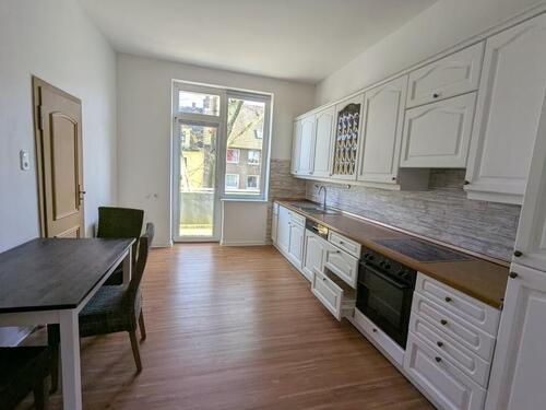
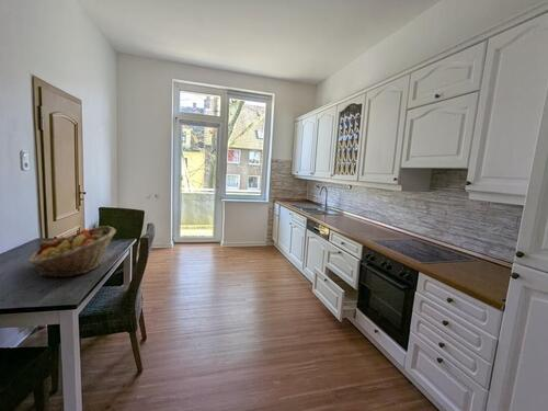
+ fruit basket (76, 248)
